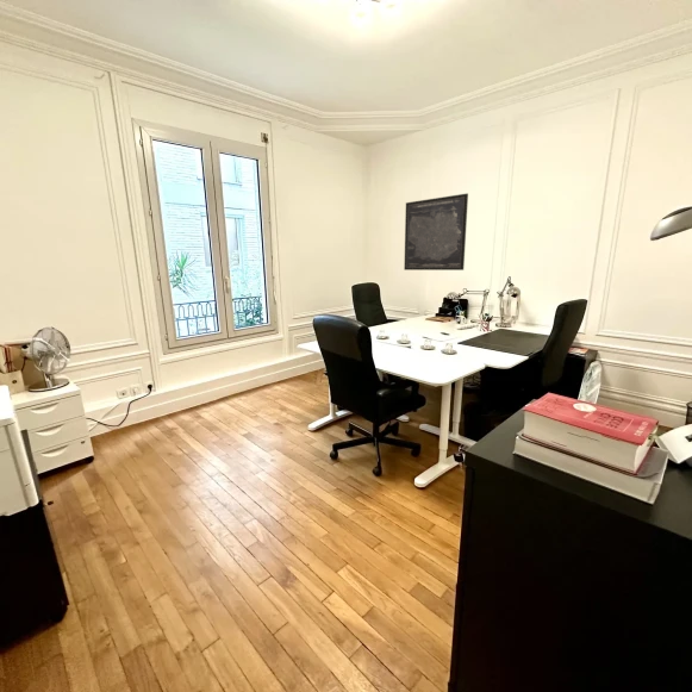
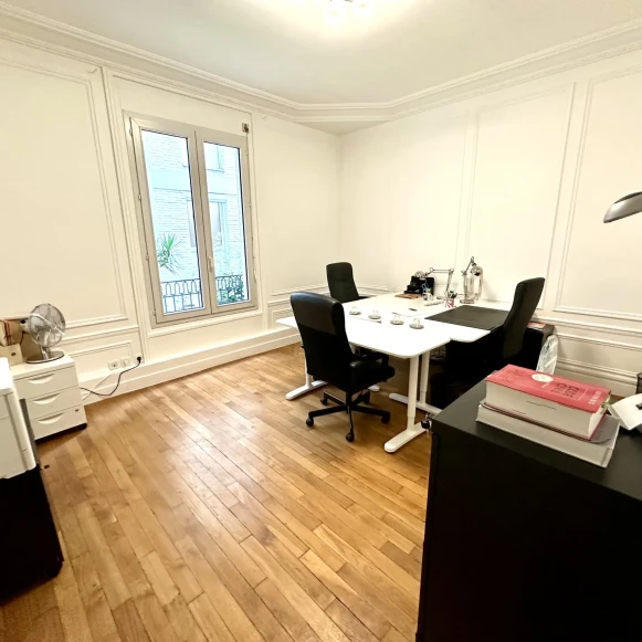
- wall art (432, 235)
